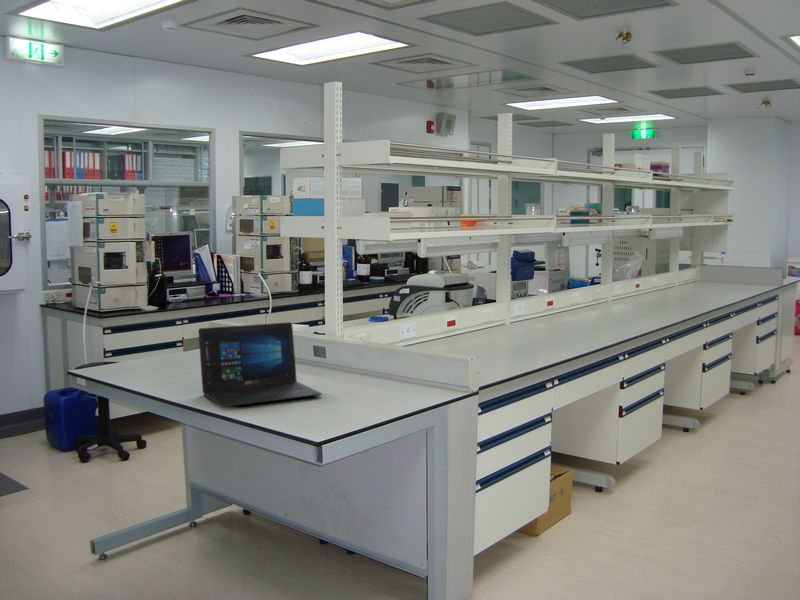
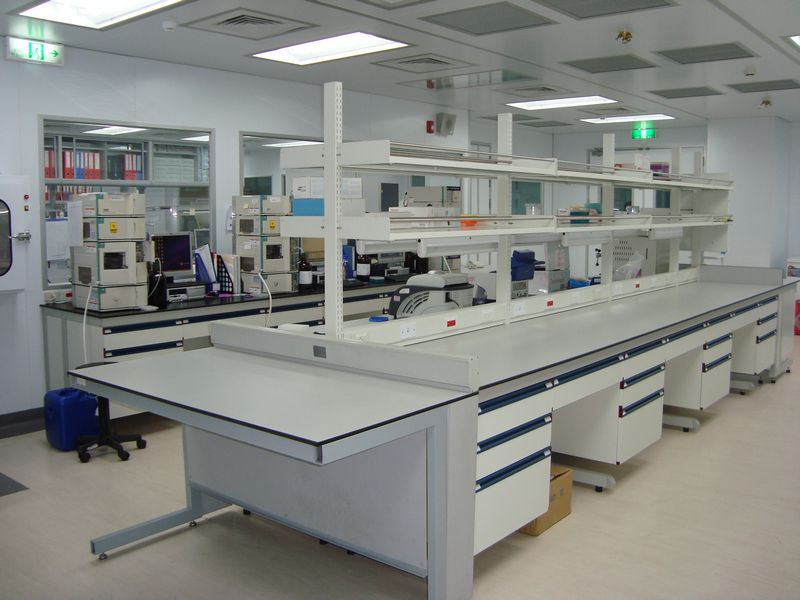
- laptop (259, 362)
